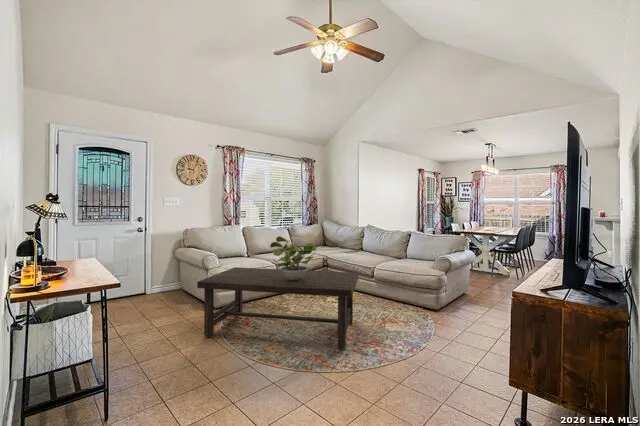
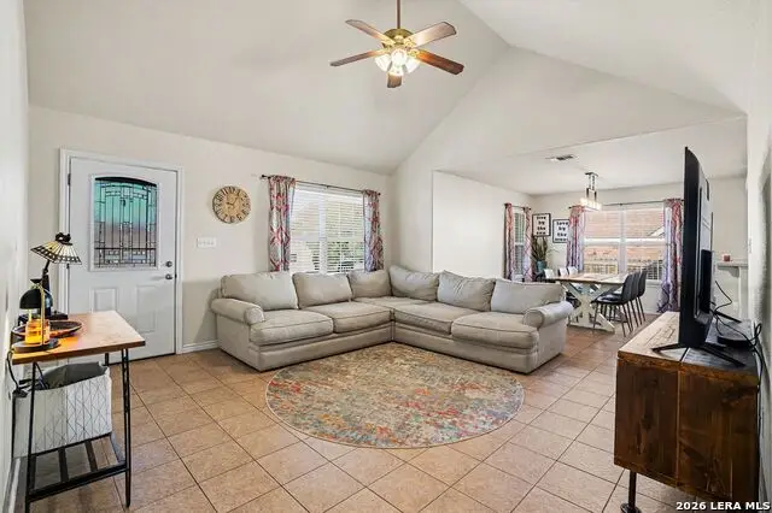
- potted plant (293, 257)
- coffee table (287, 293)
